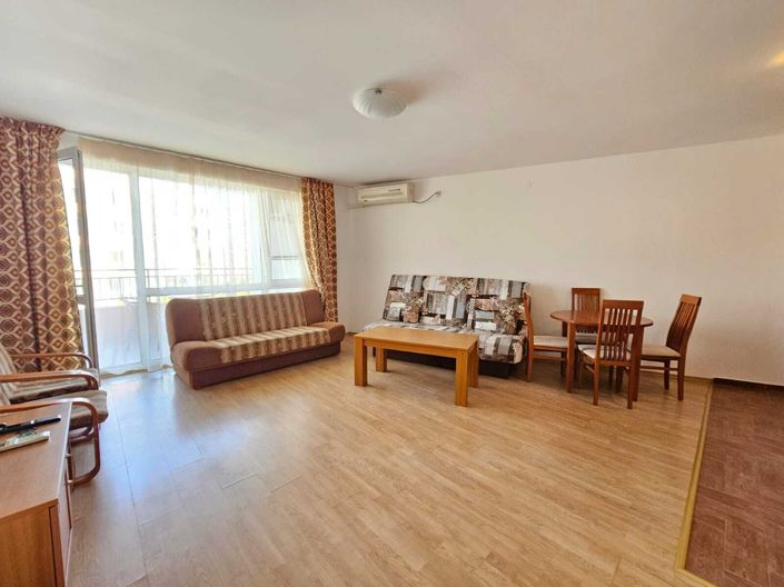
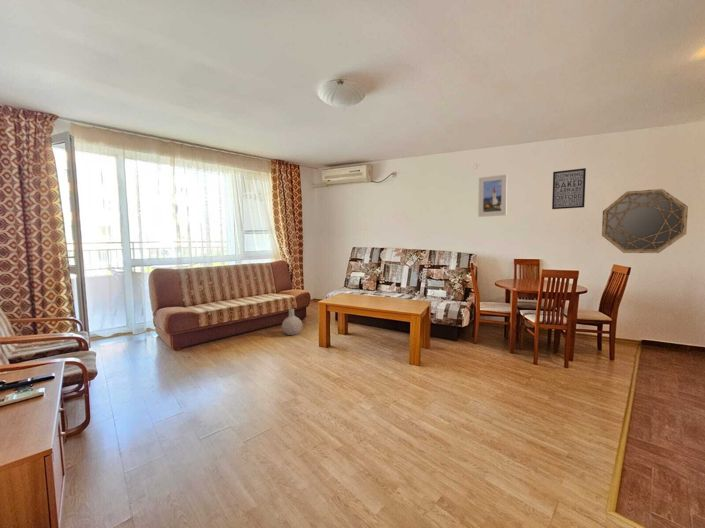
+ wall art (568, 189)
+ vase (292, 321)
+ home mirror (642, 221)
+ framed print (492, 196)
